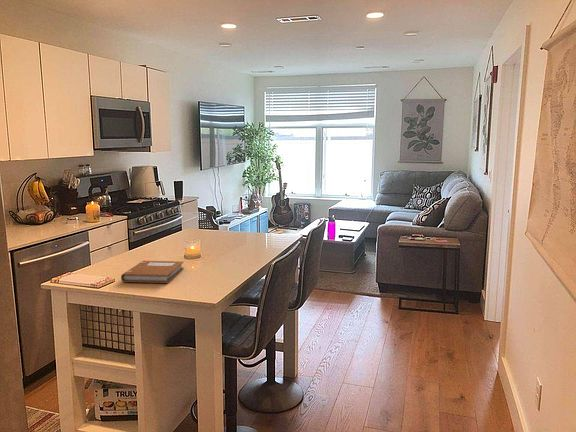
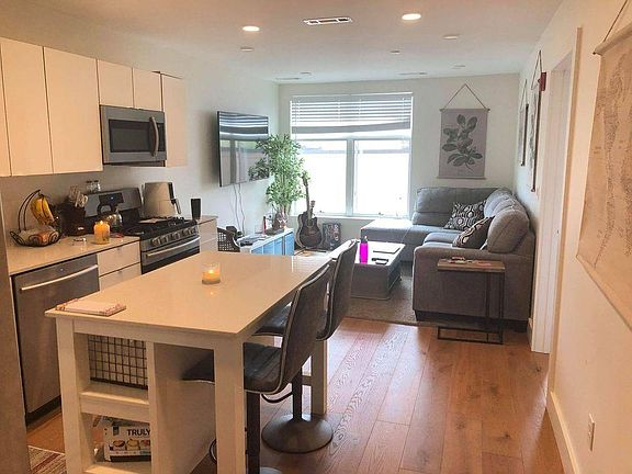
- notebook (154, 270)
